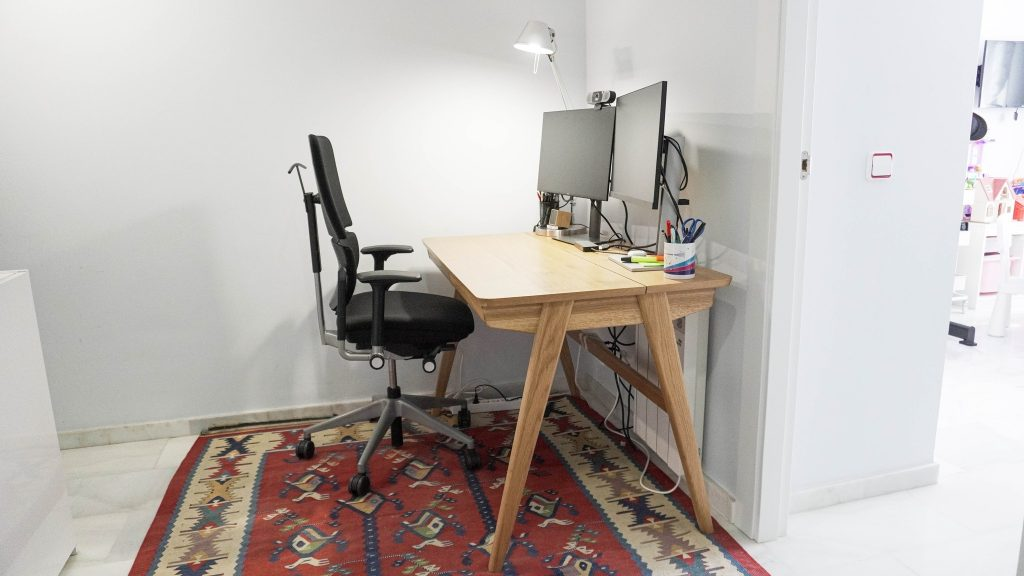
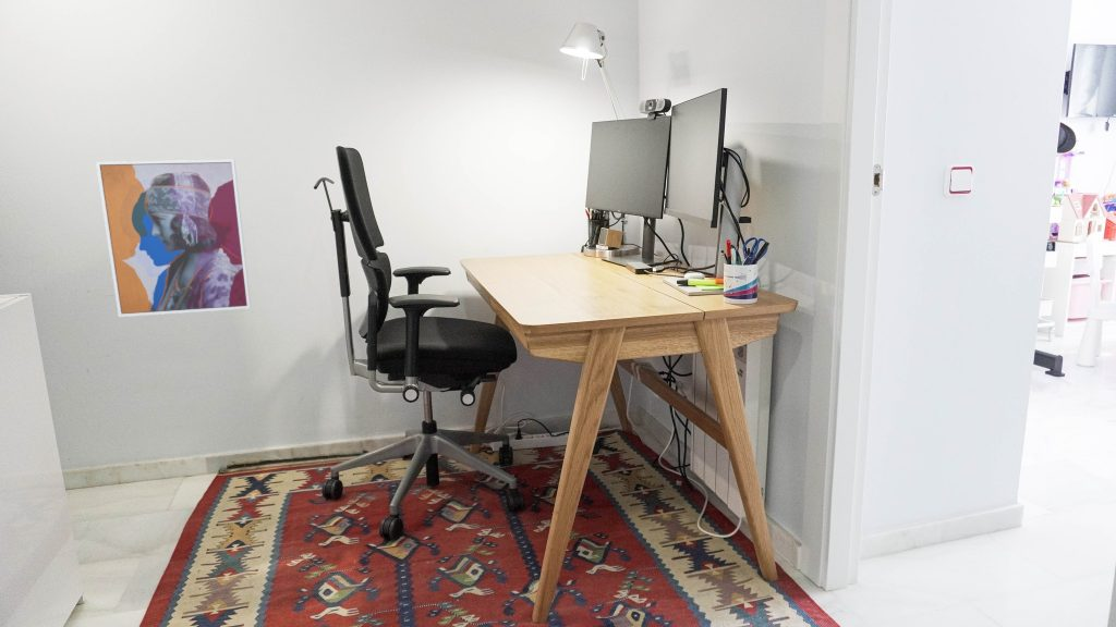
+ wall art (177, 237)
